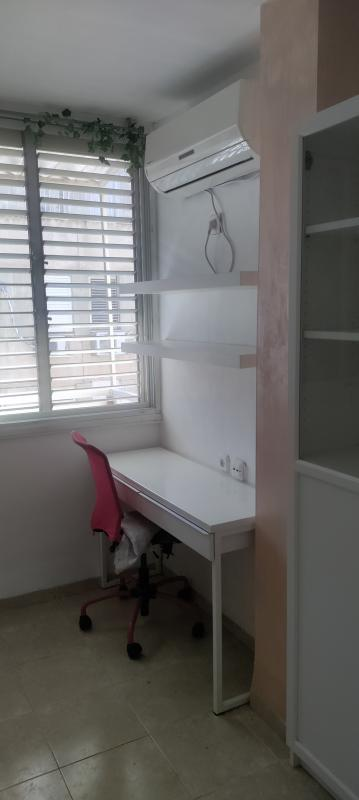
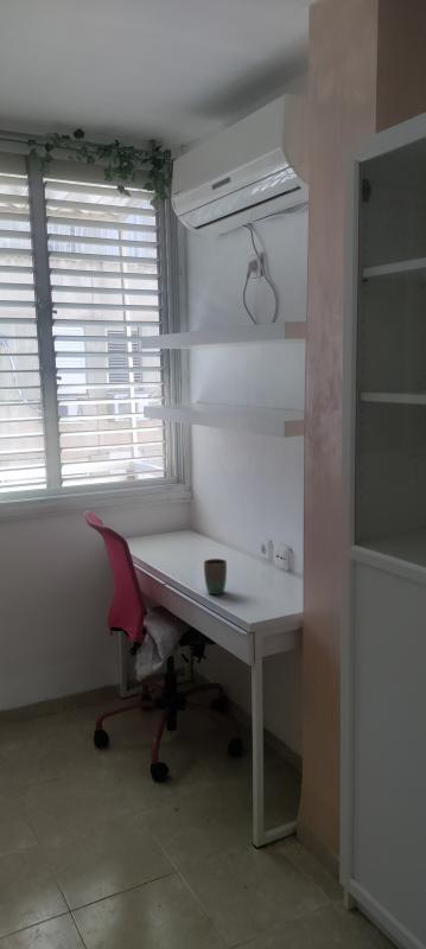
+ mug (214, 575)
